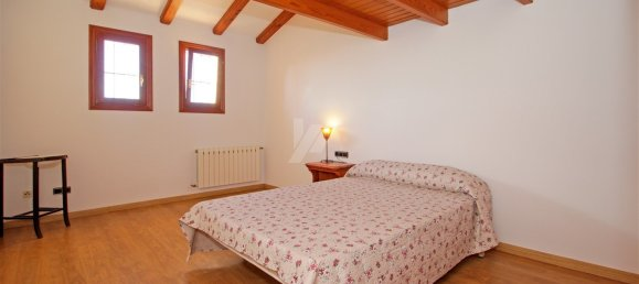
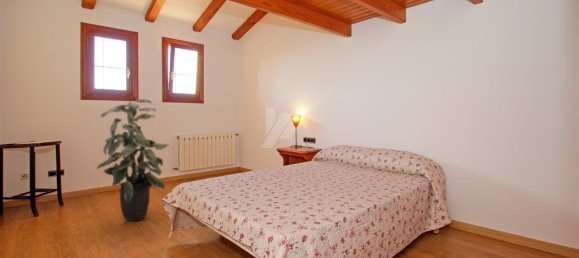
+ indoor plant (137, 159)
